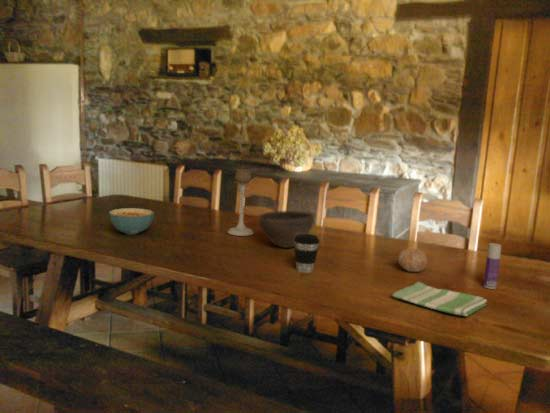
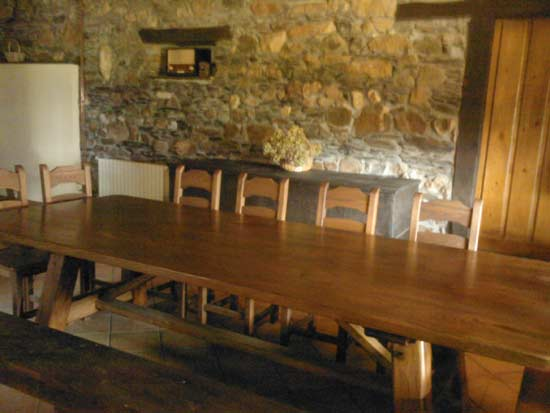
- coffee cup (305, 253)
- candle holder (241, 201)
- bowl (285, 229)
- fruit (412, 260)
- cereal bowl (131, 222)
- bottle (492, 265)
- dish towel (440, 298)
